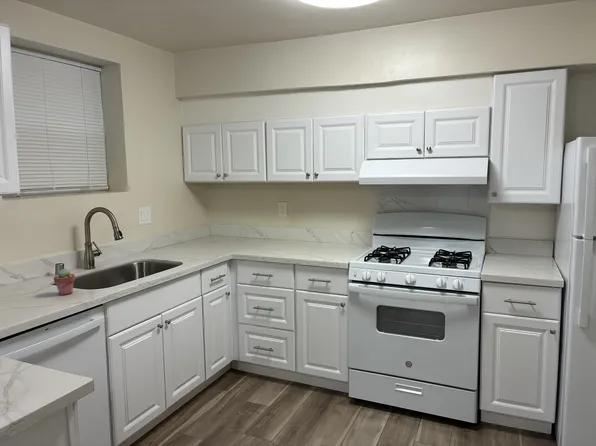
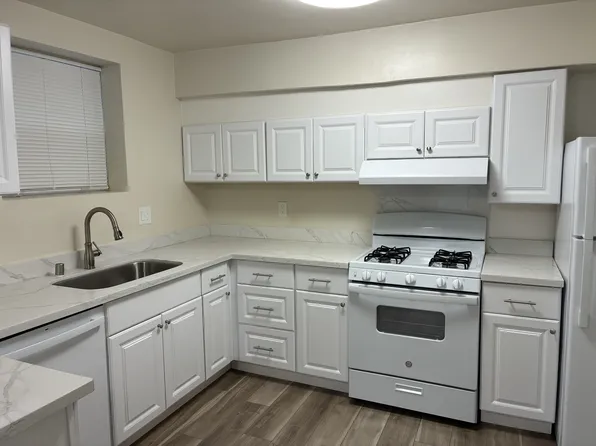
- potted succulent (64, 281)
